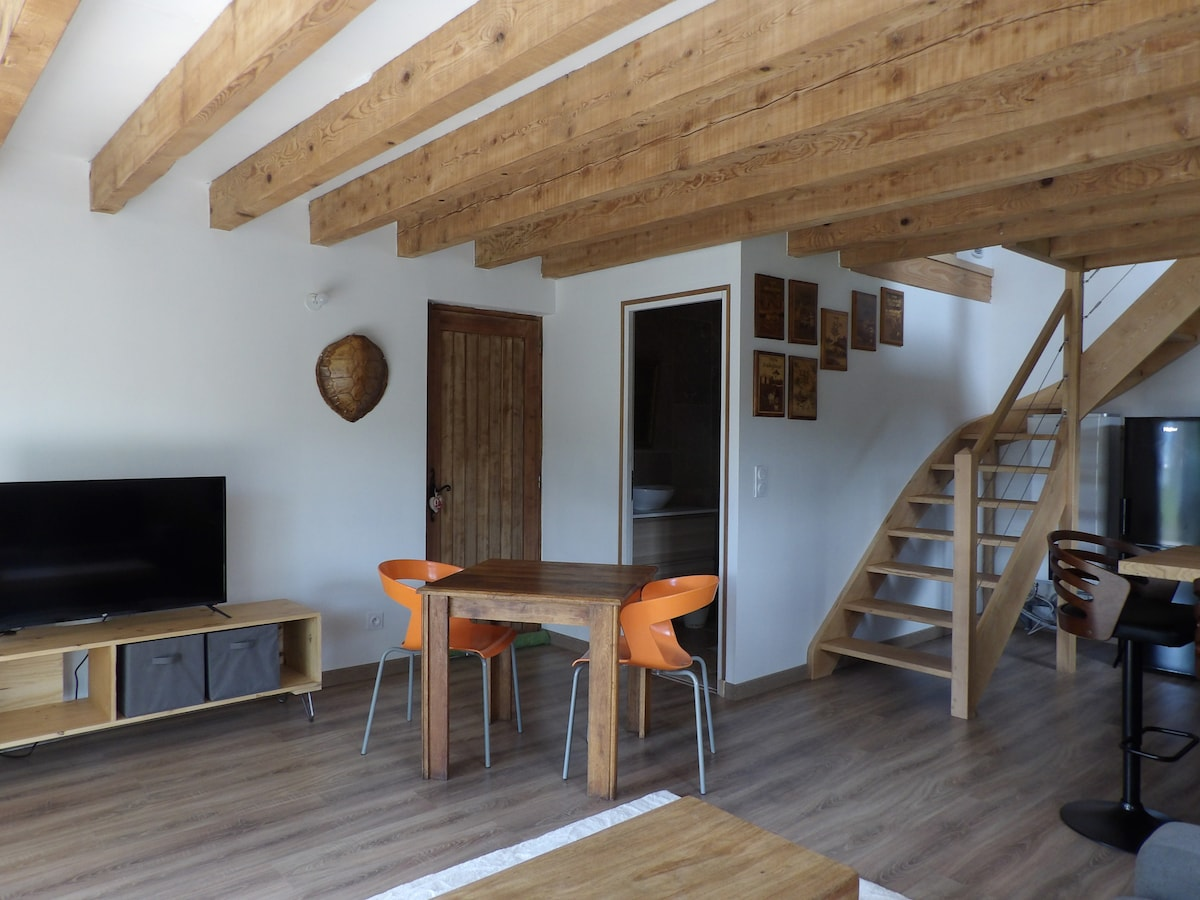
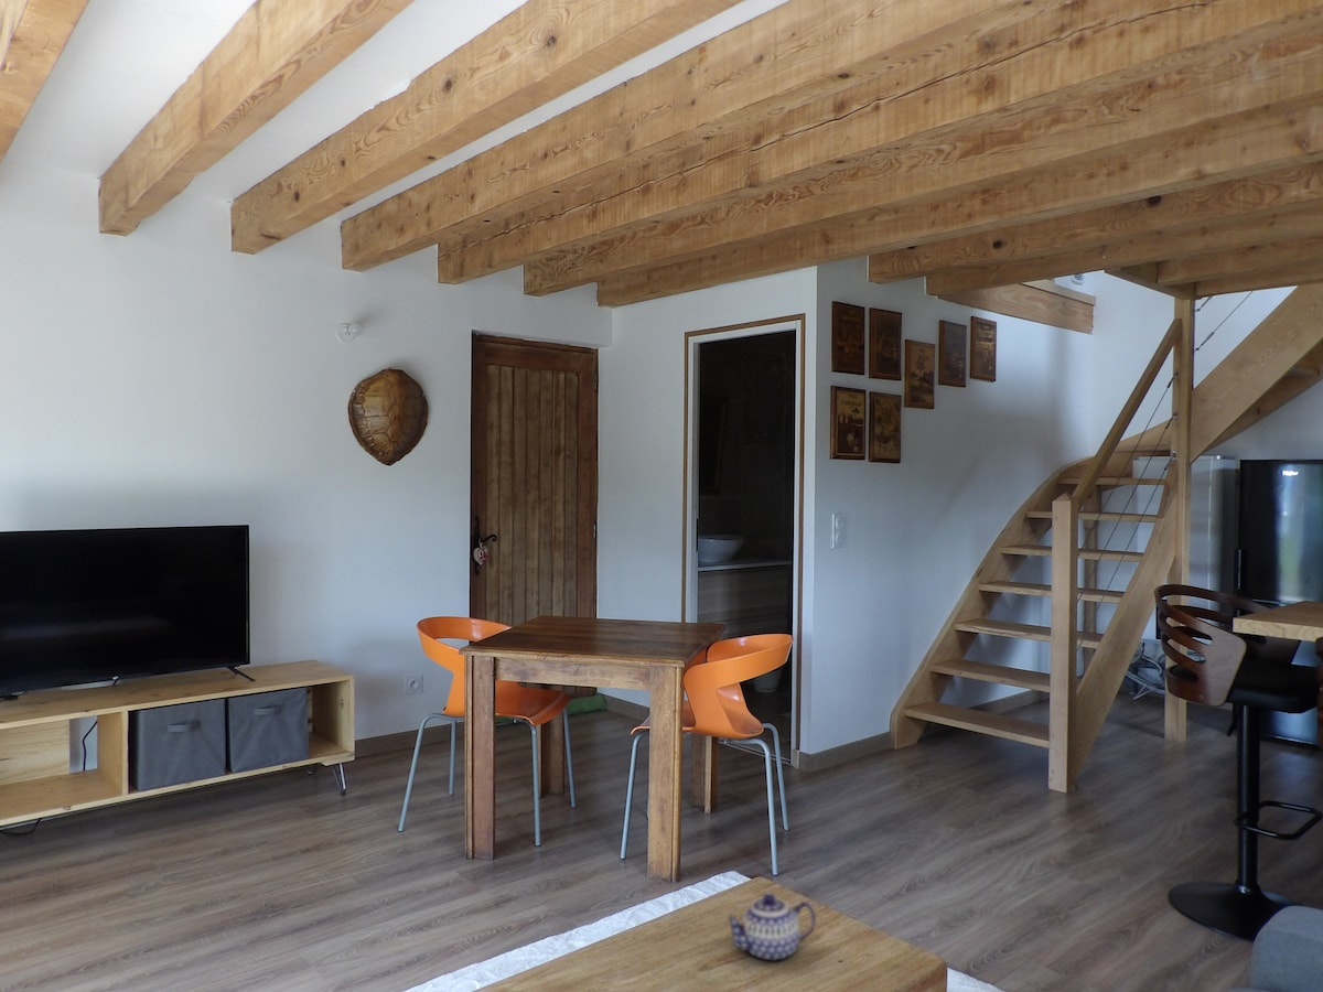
+ teapot (771, 921)
